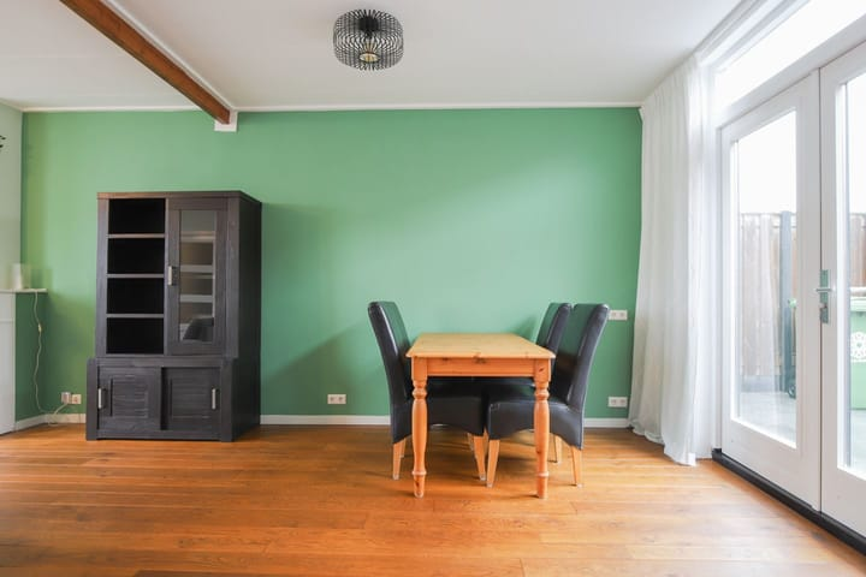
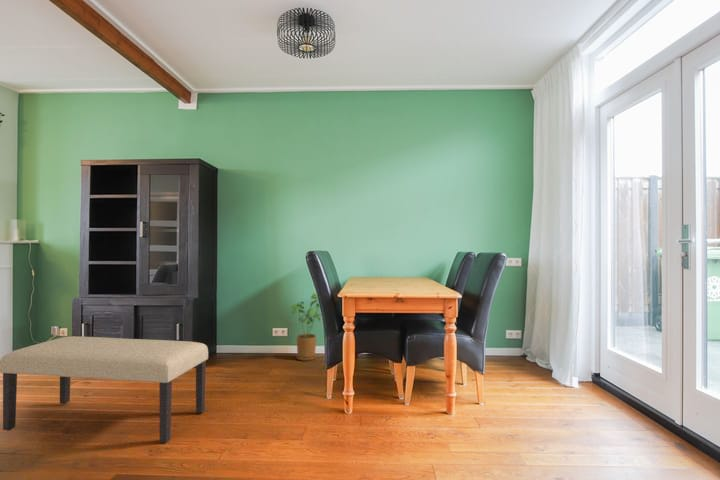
+ house plant (308, 324)
+ bench (112, 379)
